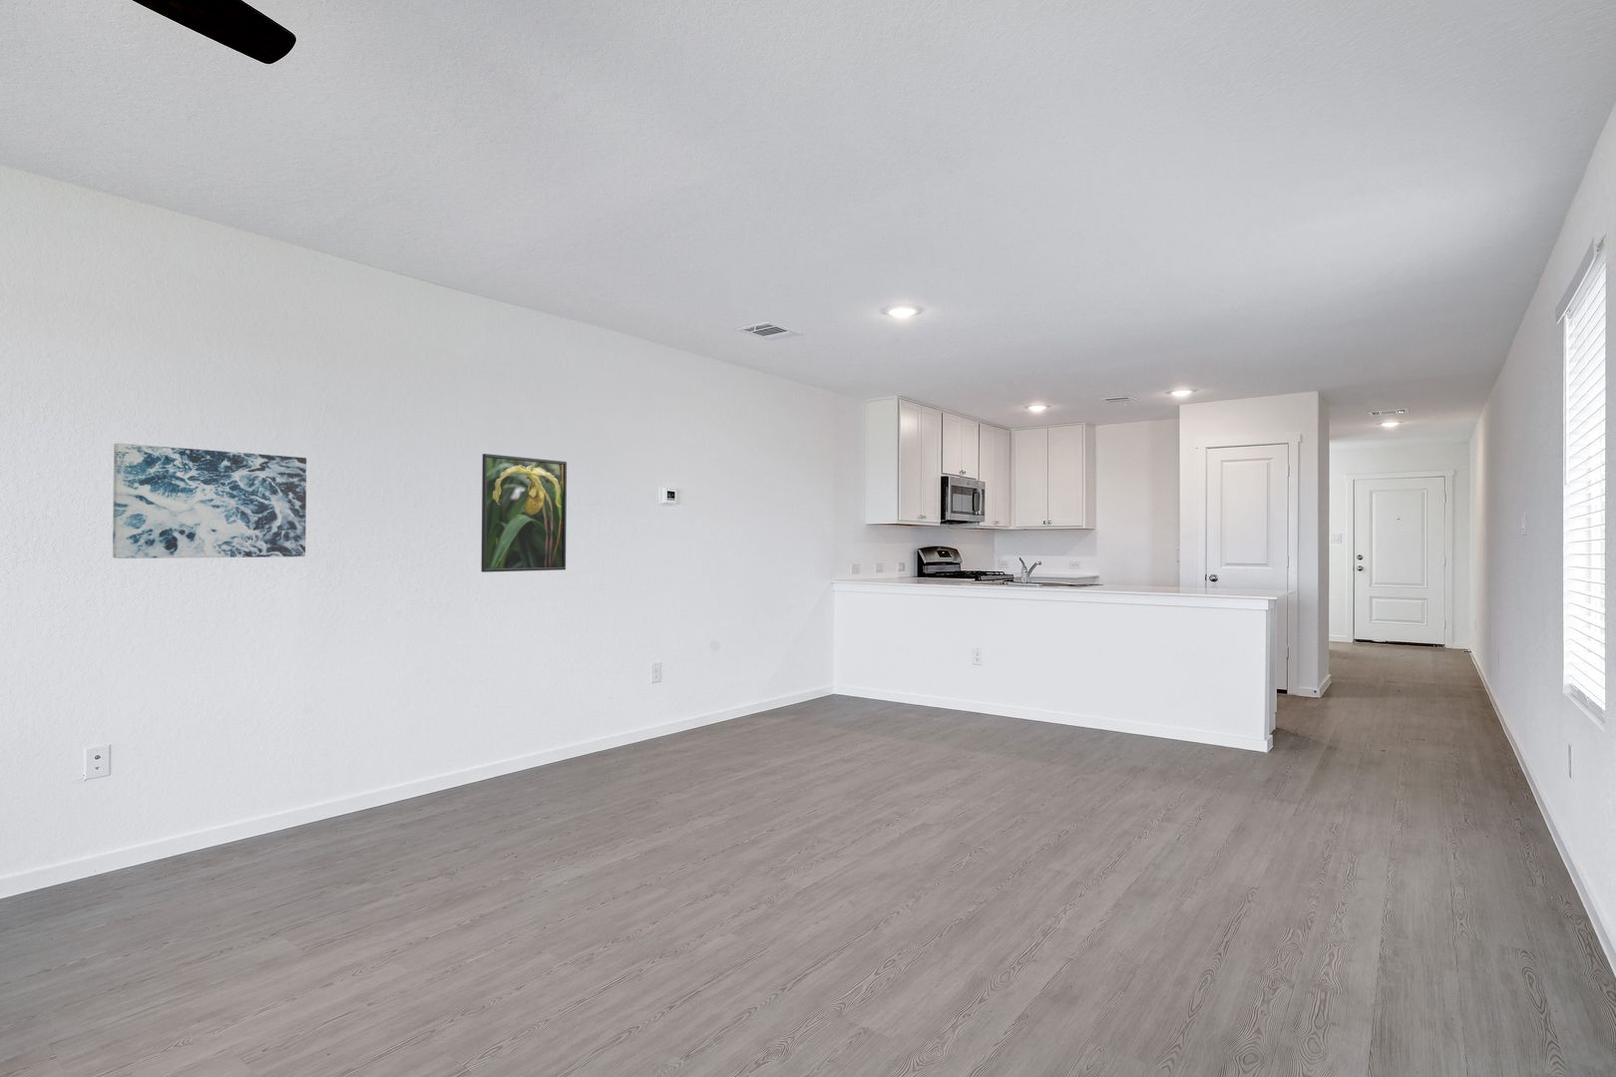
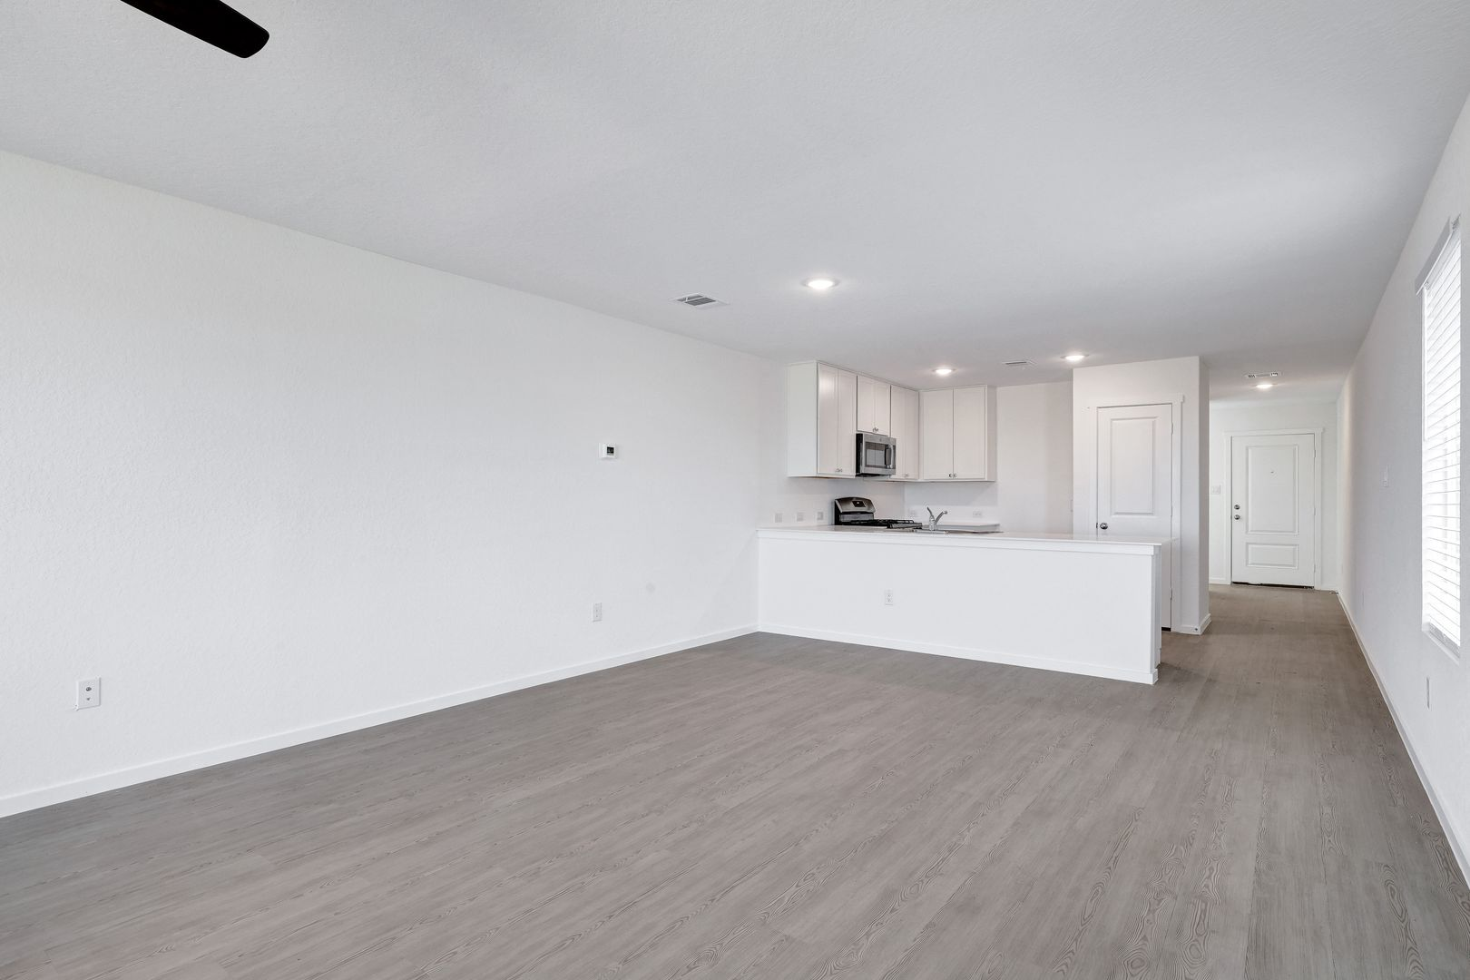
- wall art (216, 504)
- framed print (525, 513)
